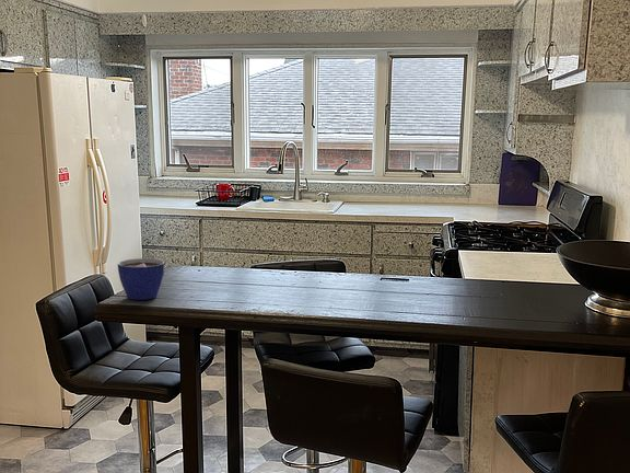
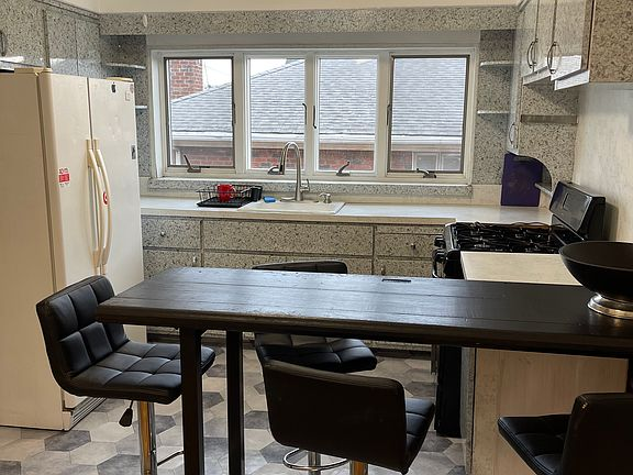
- cup (145, 277)
